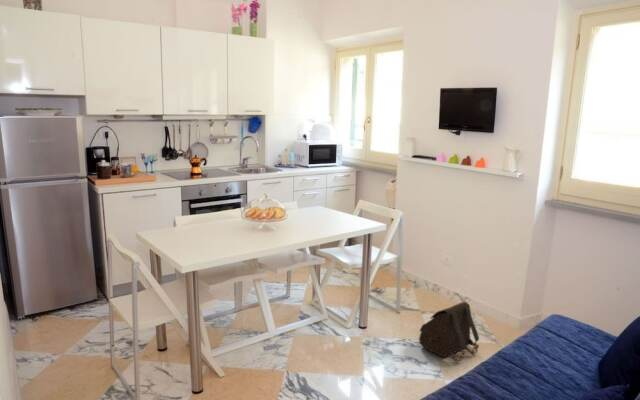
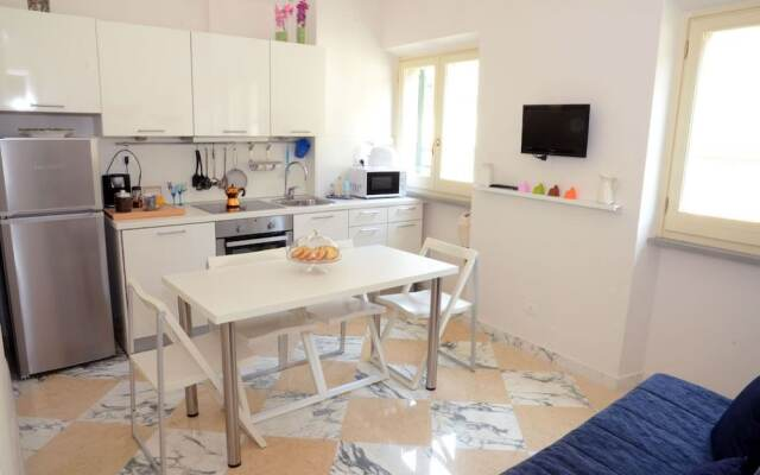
- satchel (451, 327)
